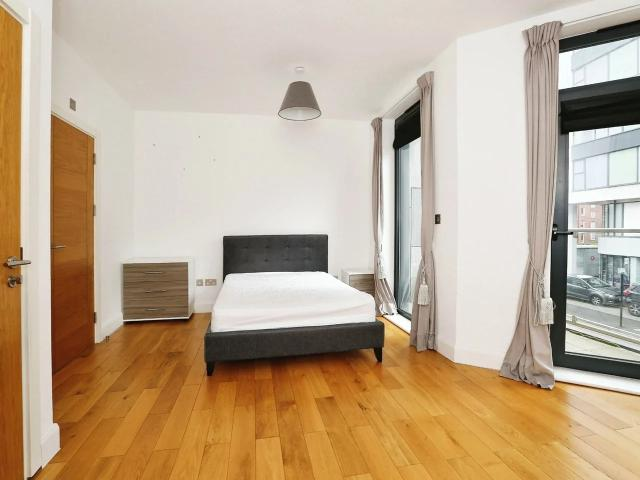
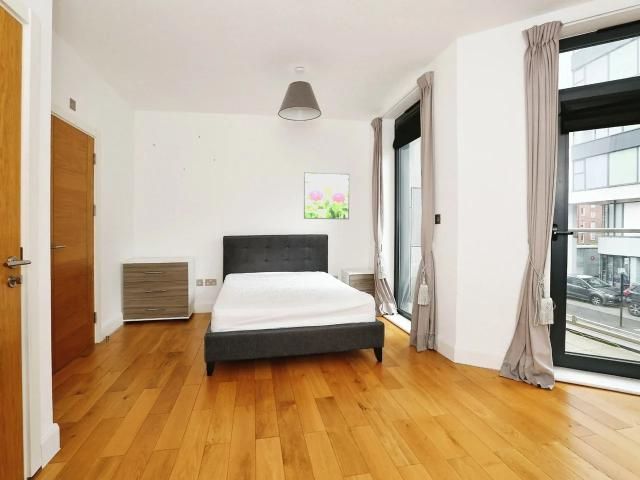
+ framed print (326, 196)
